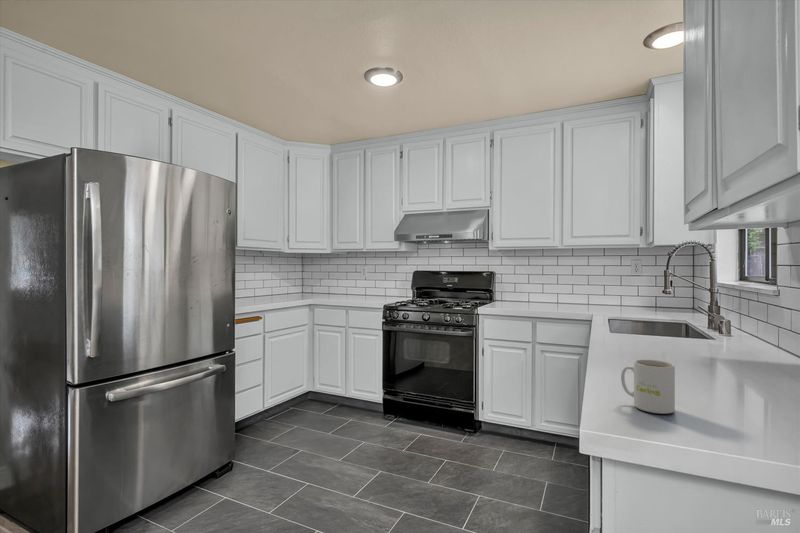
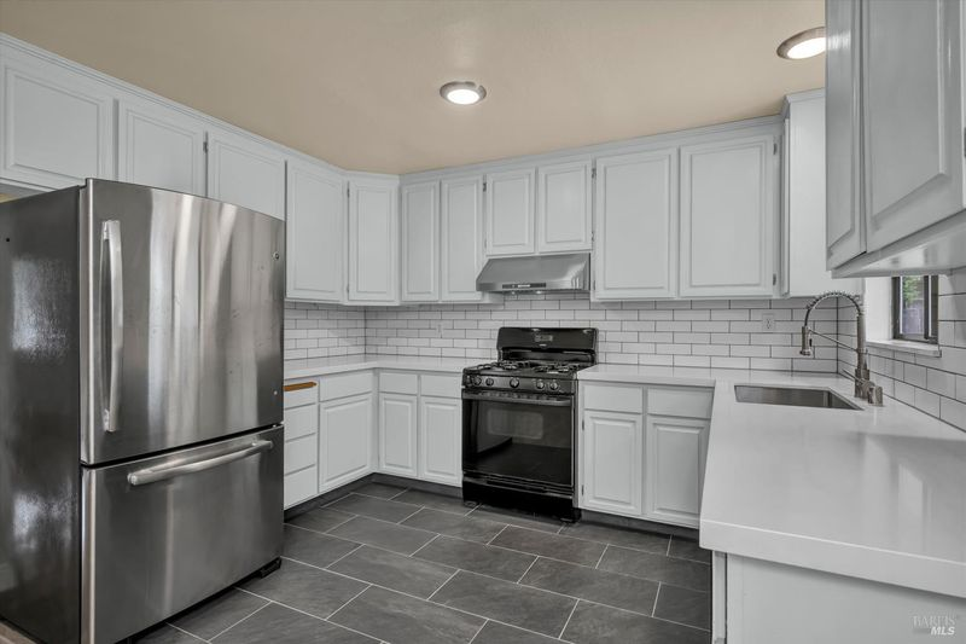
- mug (646, 384)
